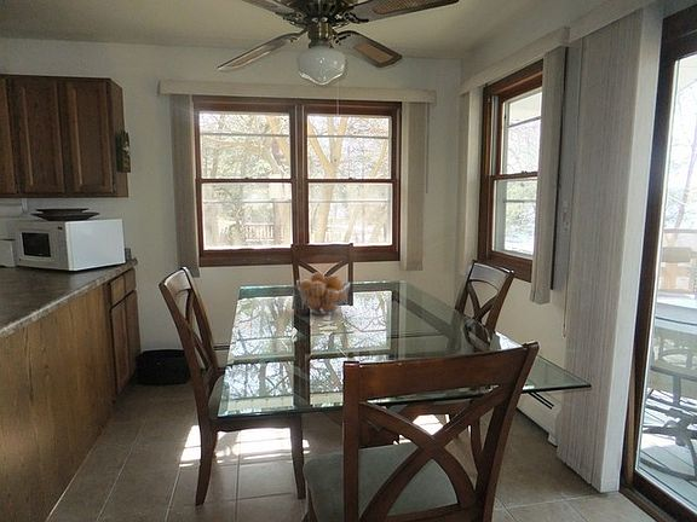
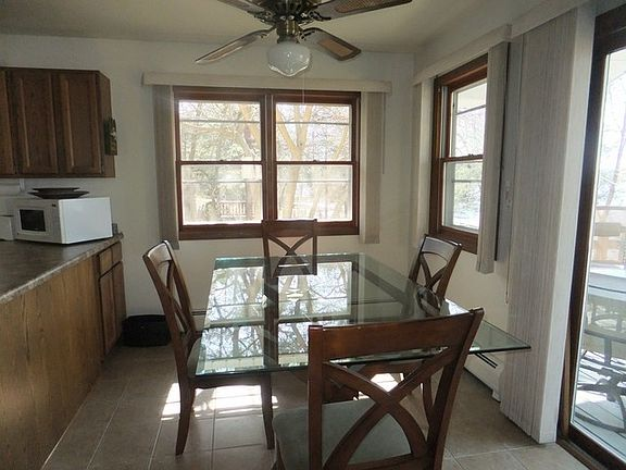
- fruit basket (323, 292)
